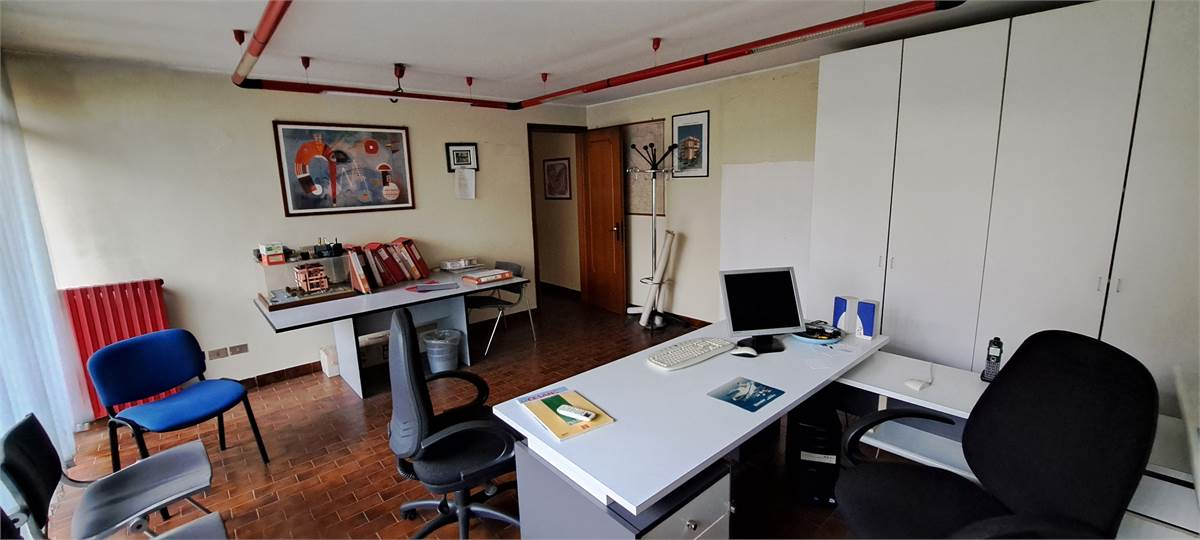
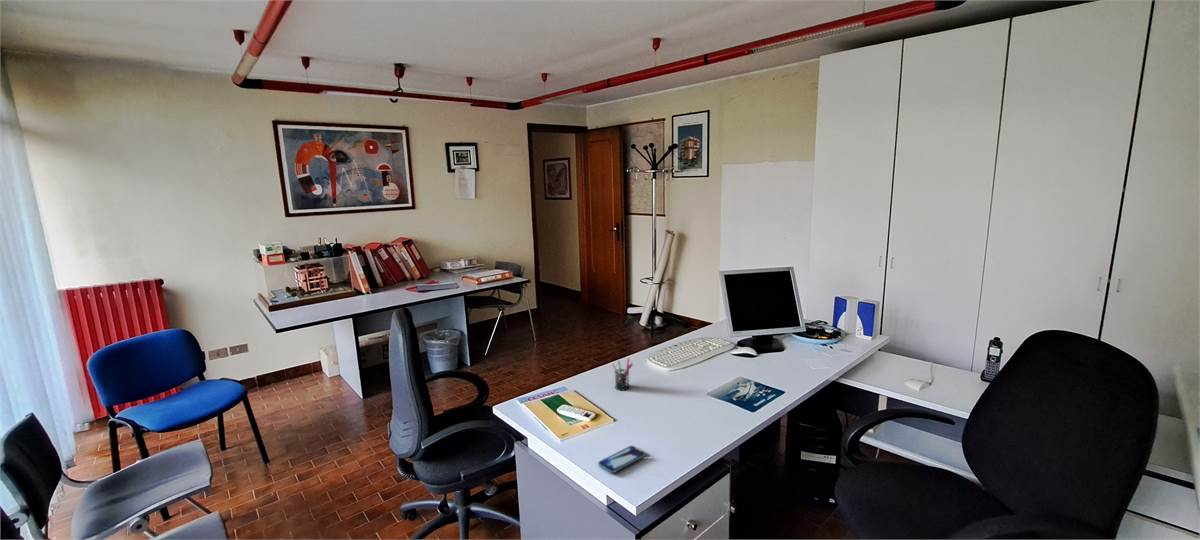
+ pen holder (622, 373)
+ smartphone (622, 458)
